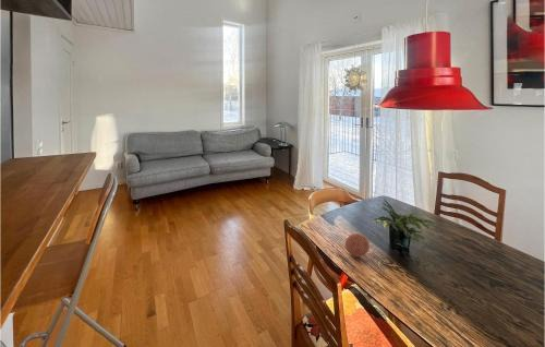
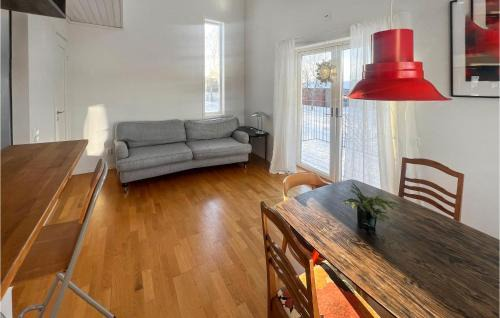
- decorative ball (356, 244)
